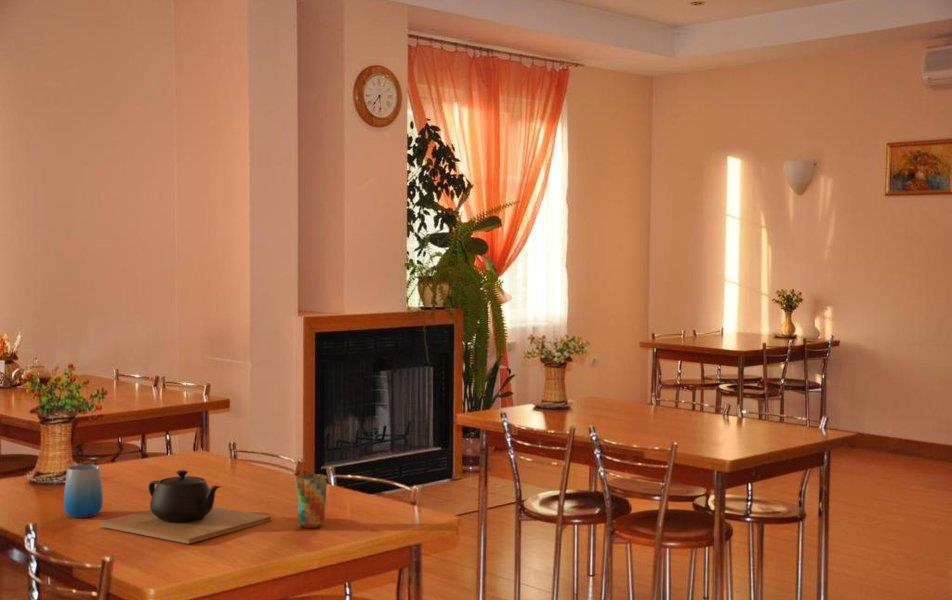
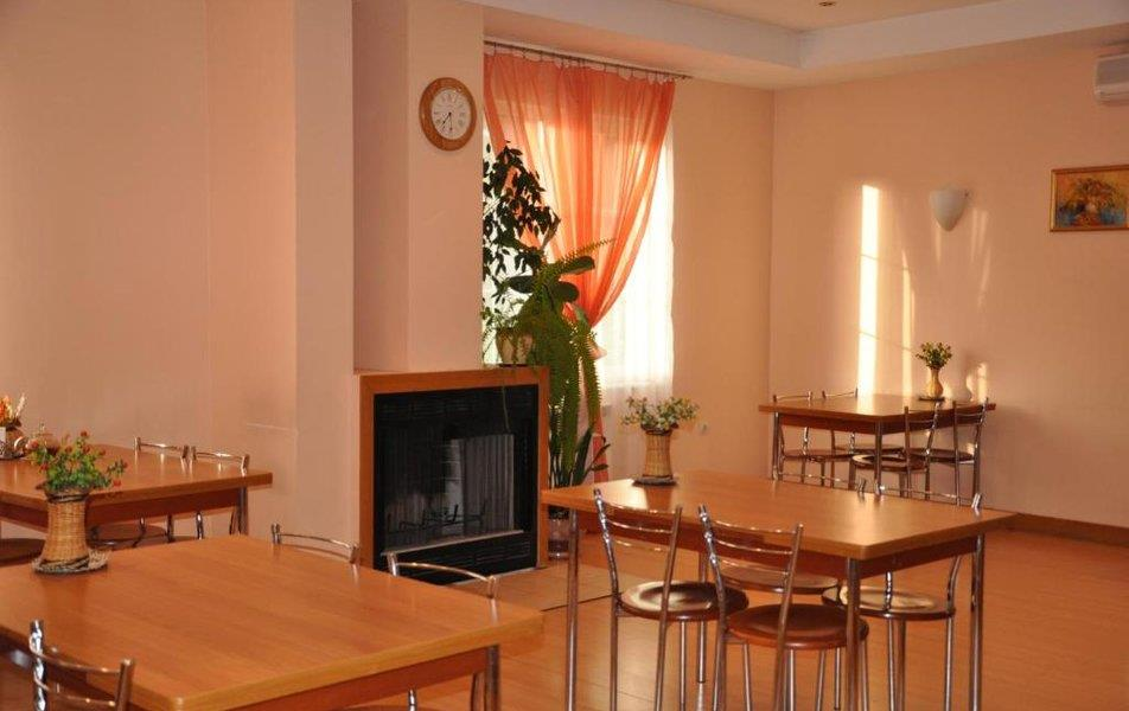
- teapot (186, 497)
- cup (311, 501)
- cup (83, 490)
